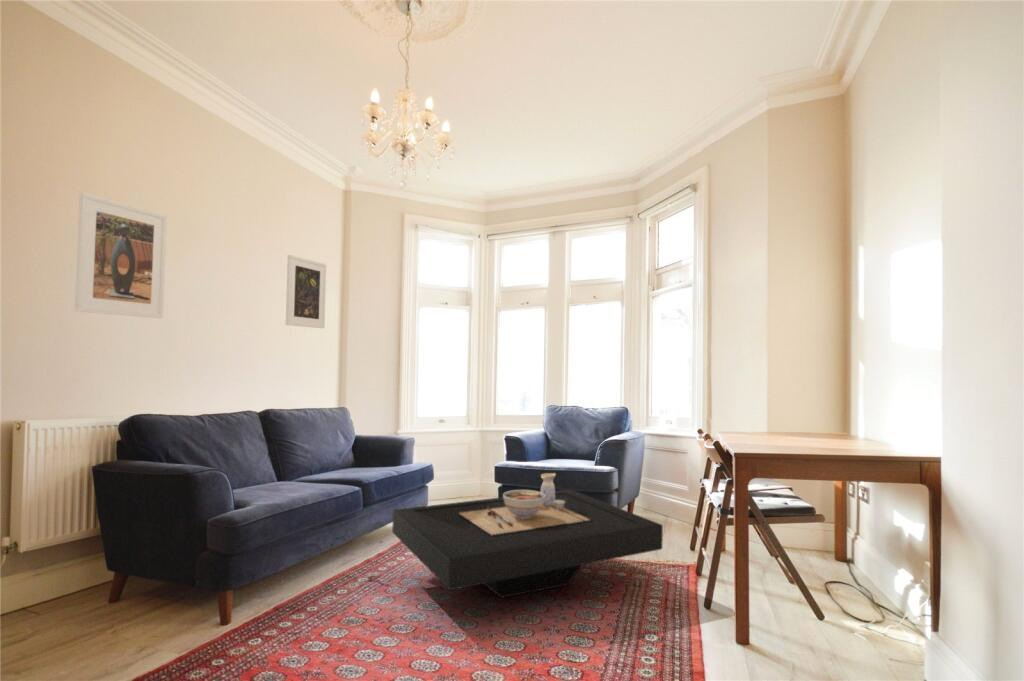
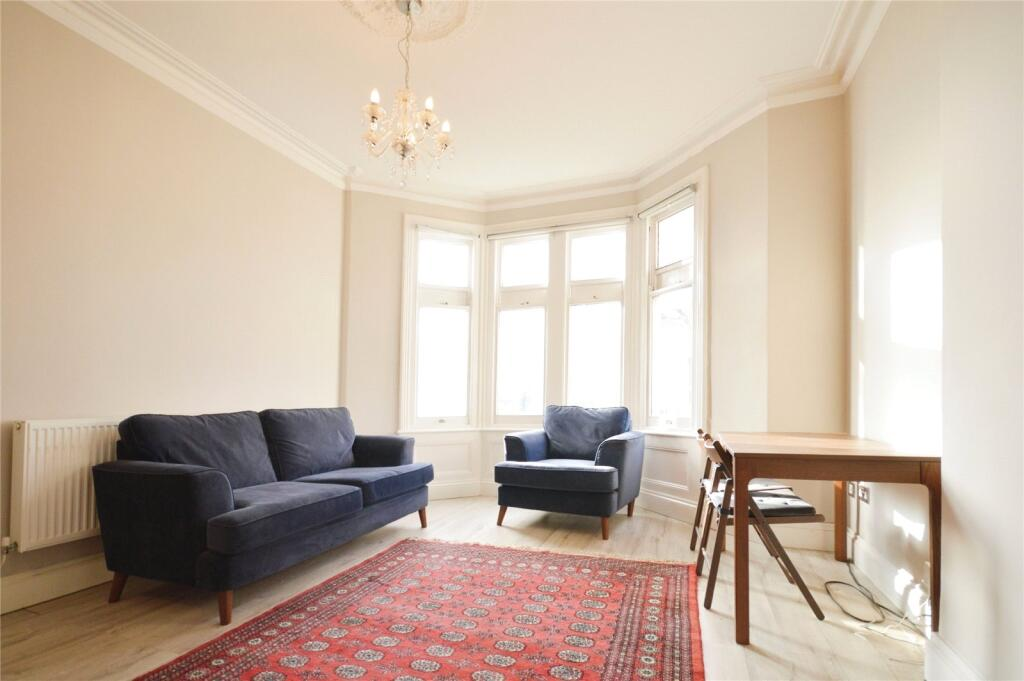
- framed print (306, 293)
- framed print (124, 259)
- coffee table (523, 532)
